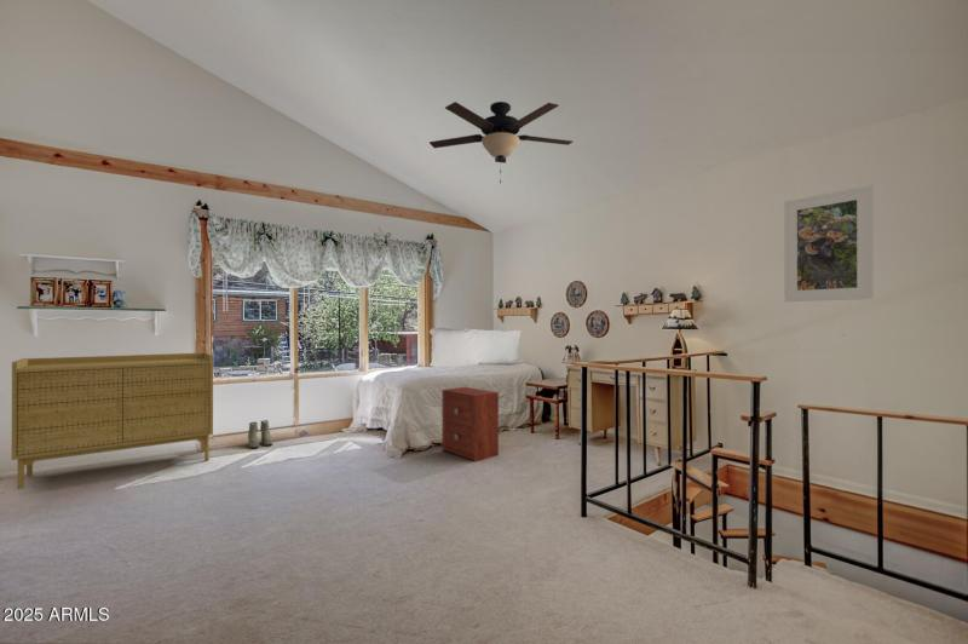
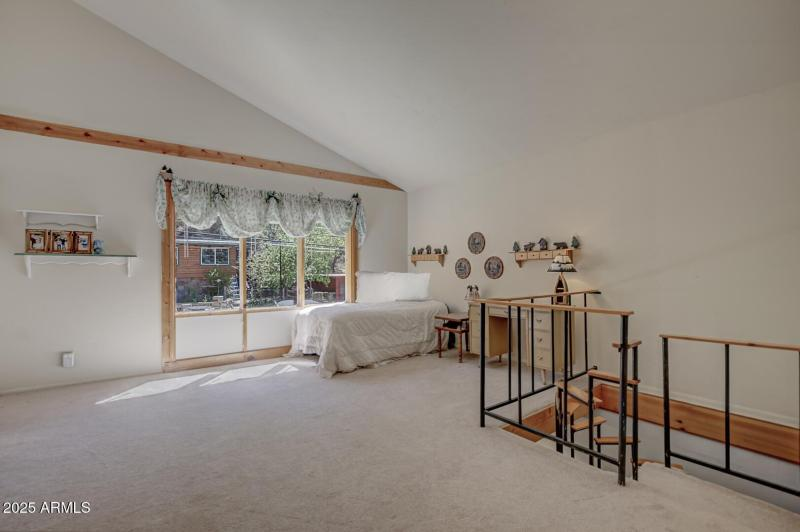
- ceiling fan (500, 146)
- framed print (825, 247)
- nightstand (468, 421)
- sideboard (123, 412)
- boots (261, 433)
